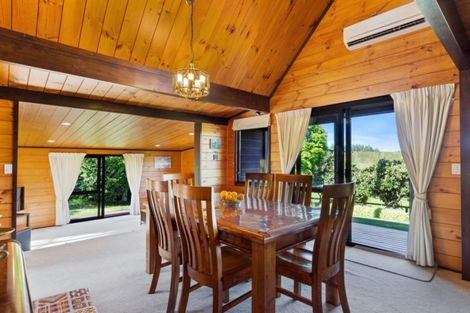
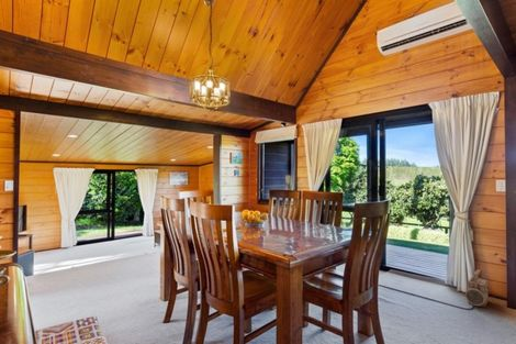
+ lantern (478, 287)
